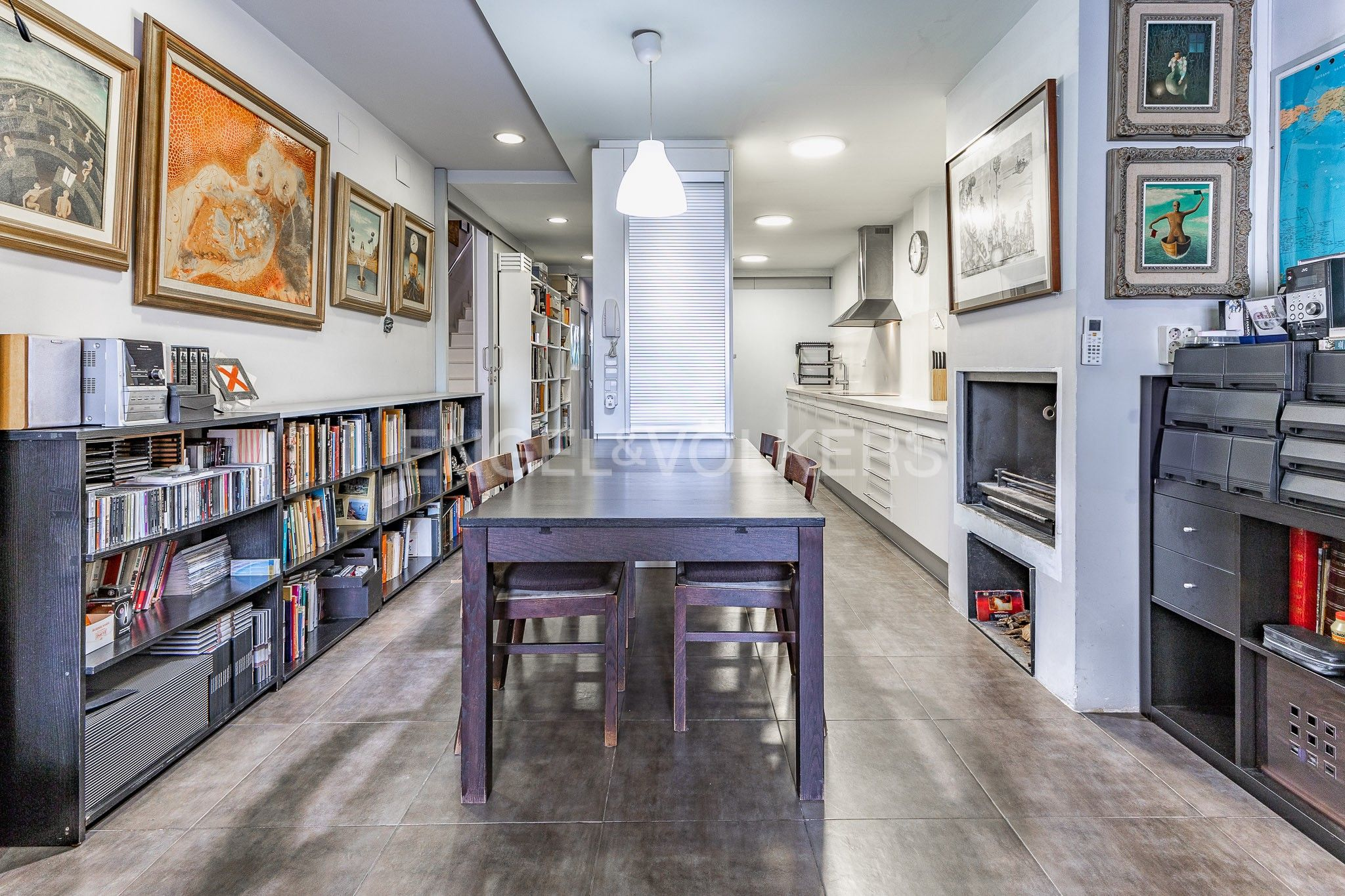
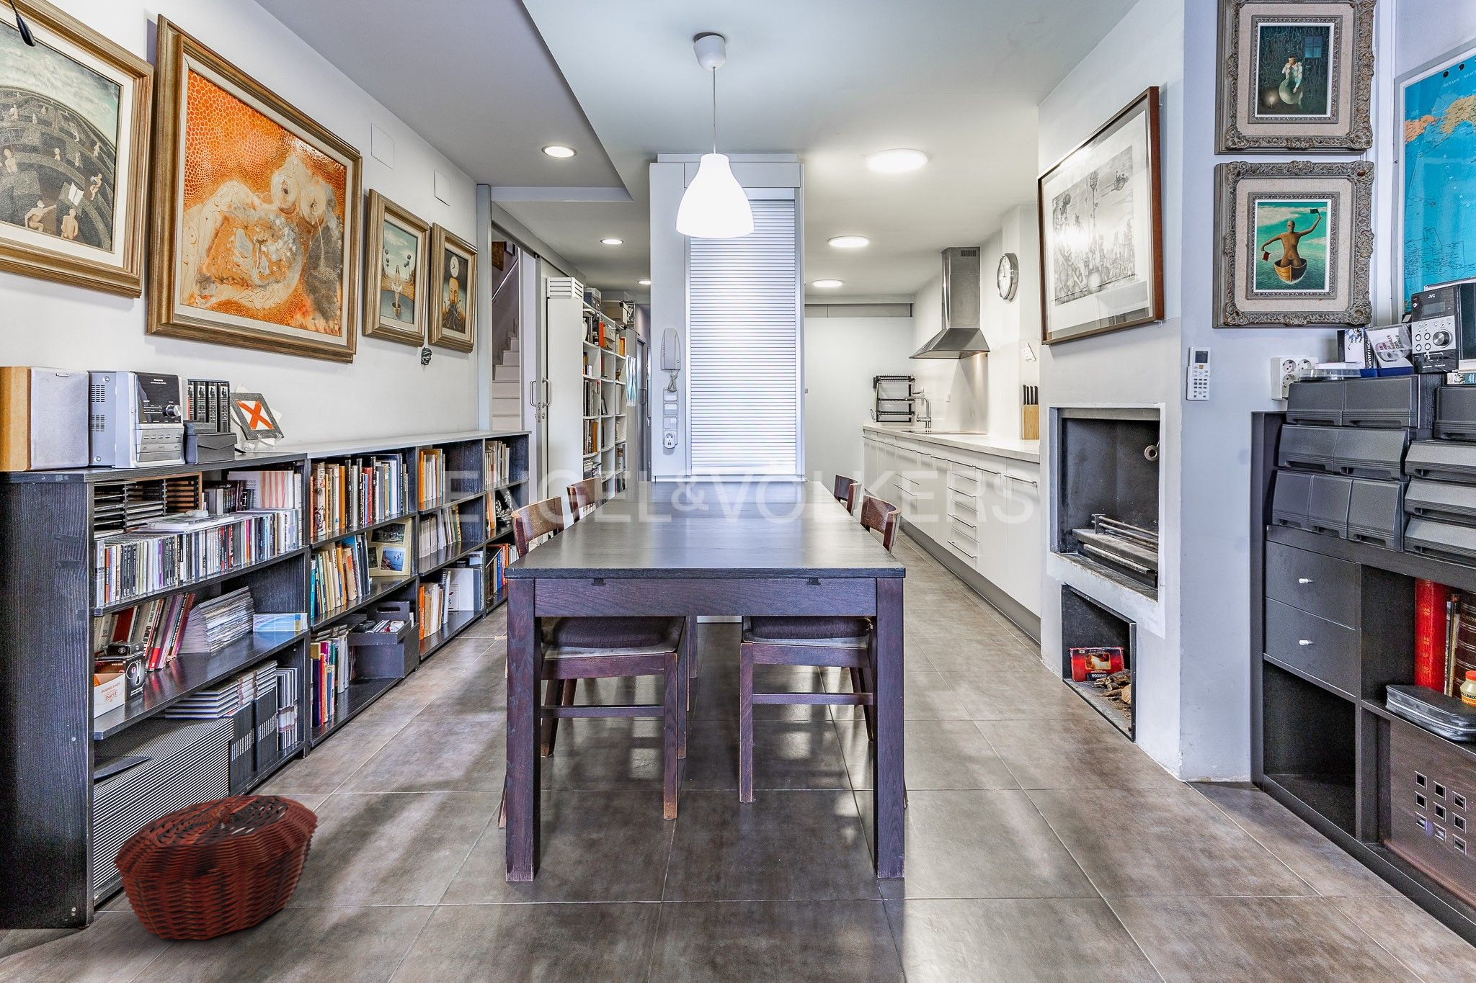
+ woven basket (222, 857)
